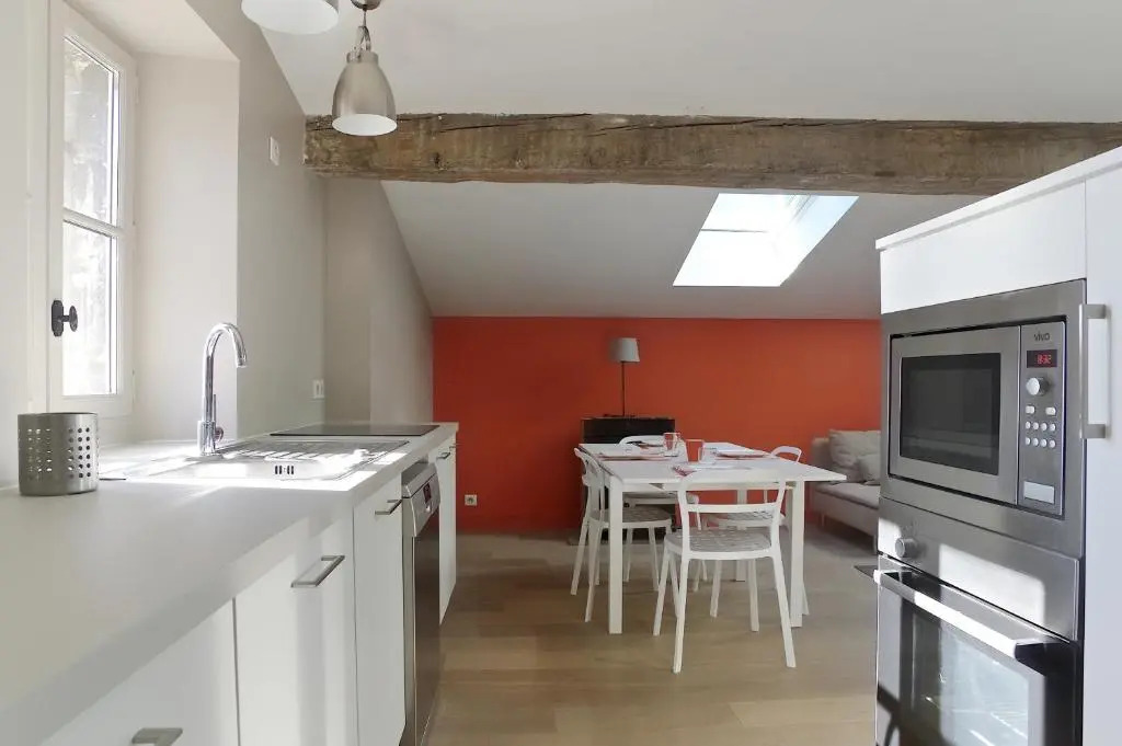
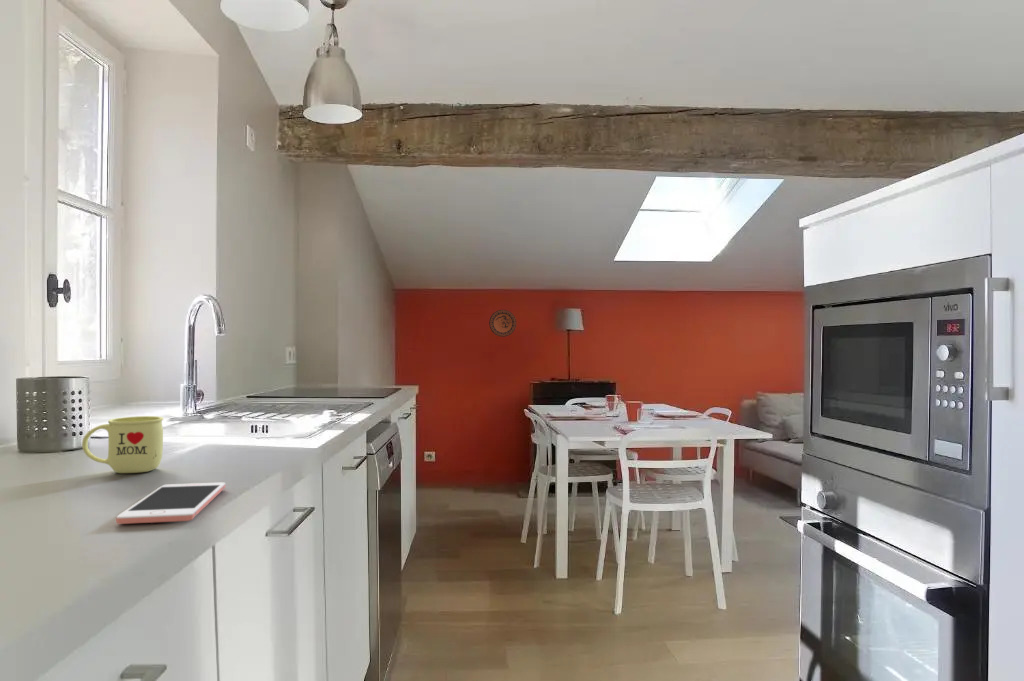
+ mug (123, 445)
+ decorative plate (502, 323)
+ cell phone (176, 501)
